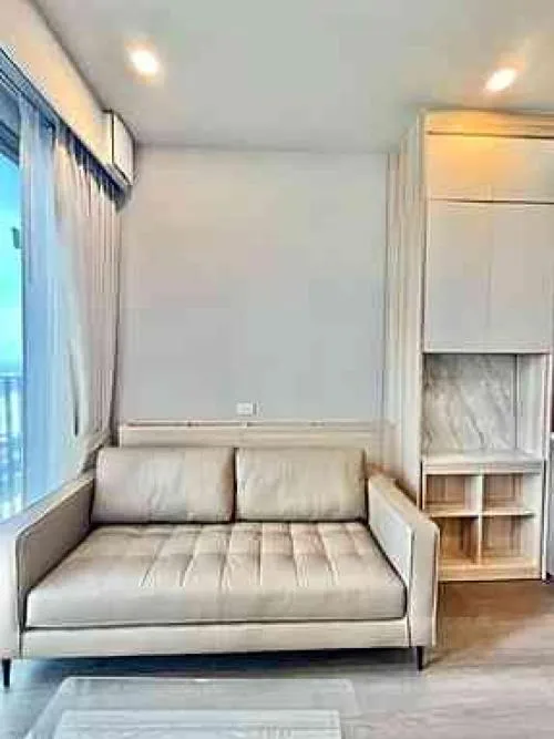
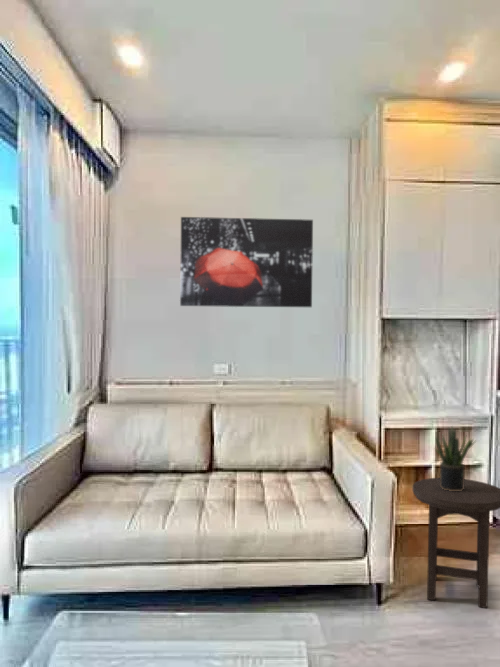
+ stool (457, 550)
+ potted plant (455, 457)
+ wall art (246, 262)
